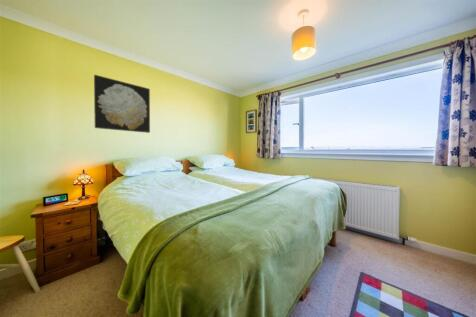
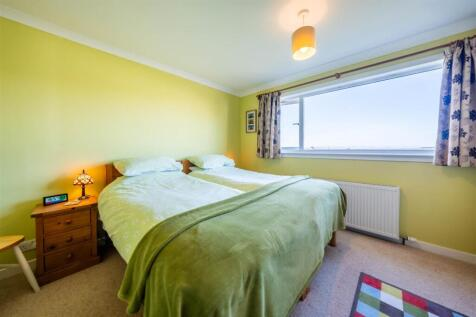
- wall art (124, 106)
